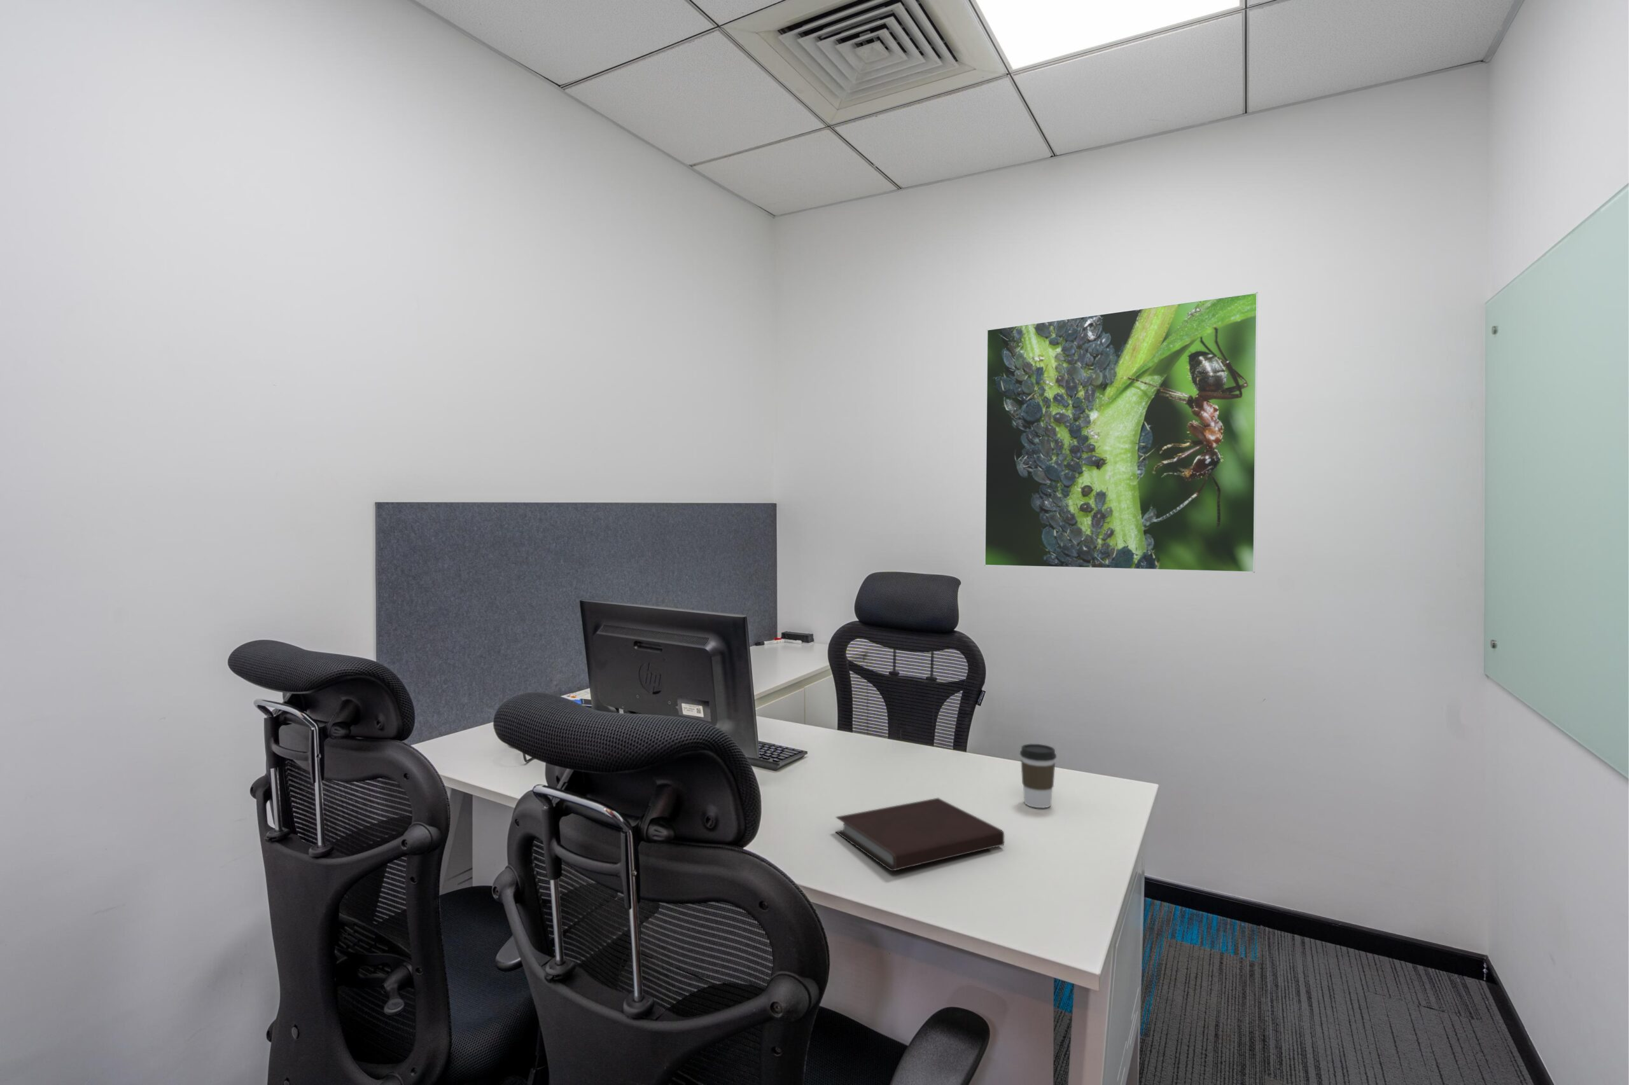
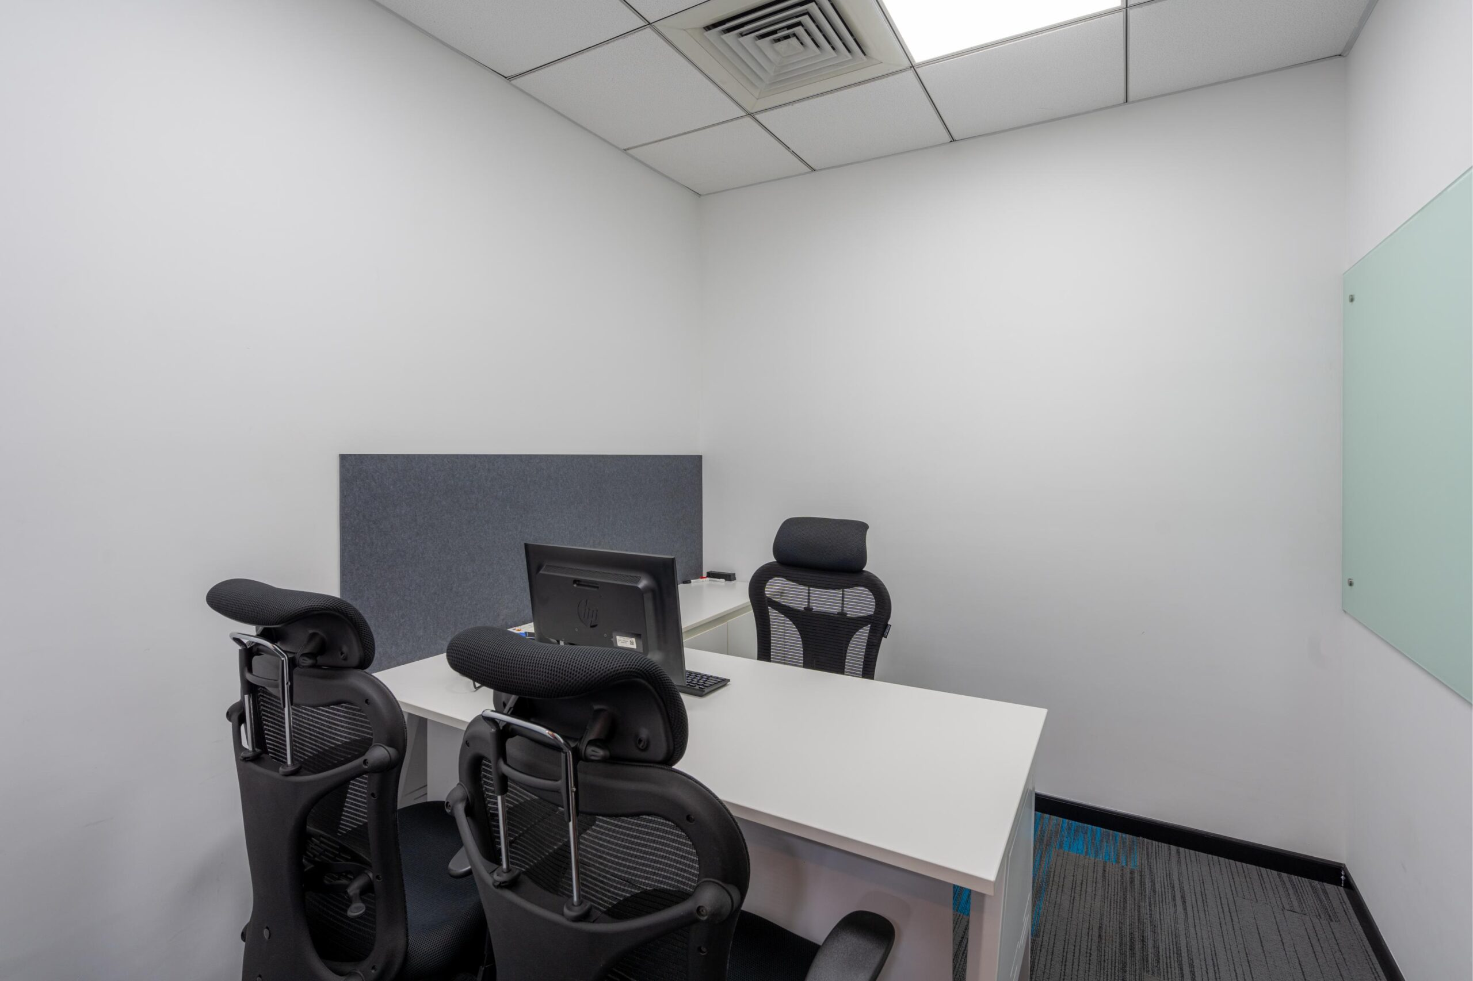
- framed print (1109, 441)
- notebook (918, 831)
- coffee cup (1037, 775)
